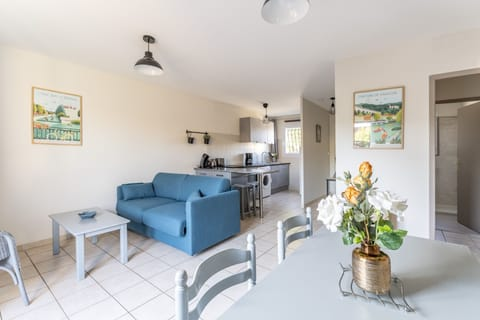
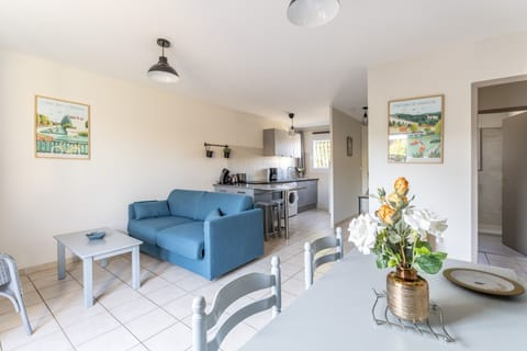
+ plate (480, 282)
